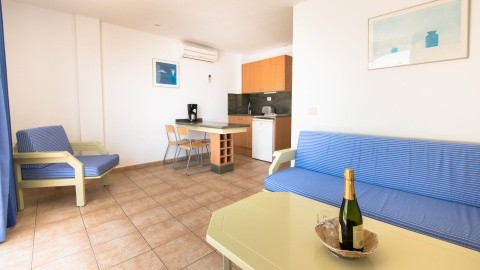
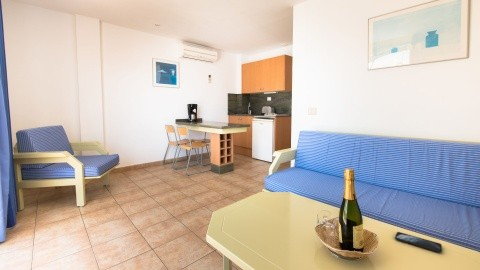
+ smartphone (417, 241)
